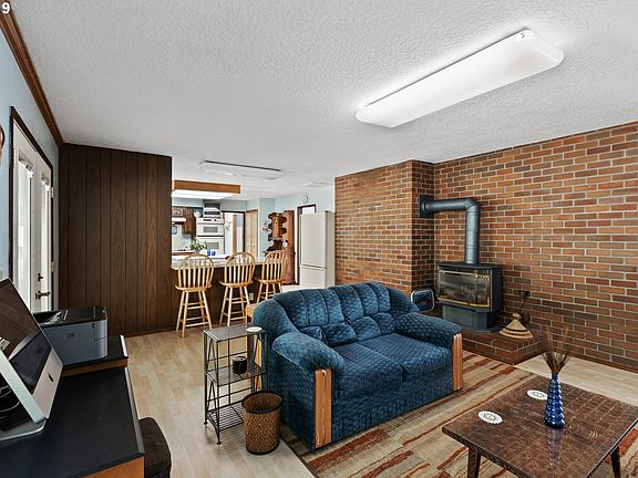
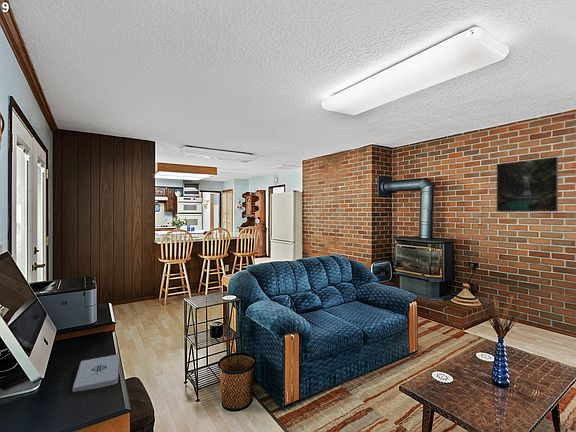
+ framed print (525, 186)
+ notepad (98, 371)
